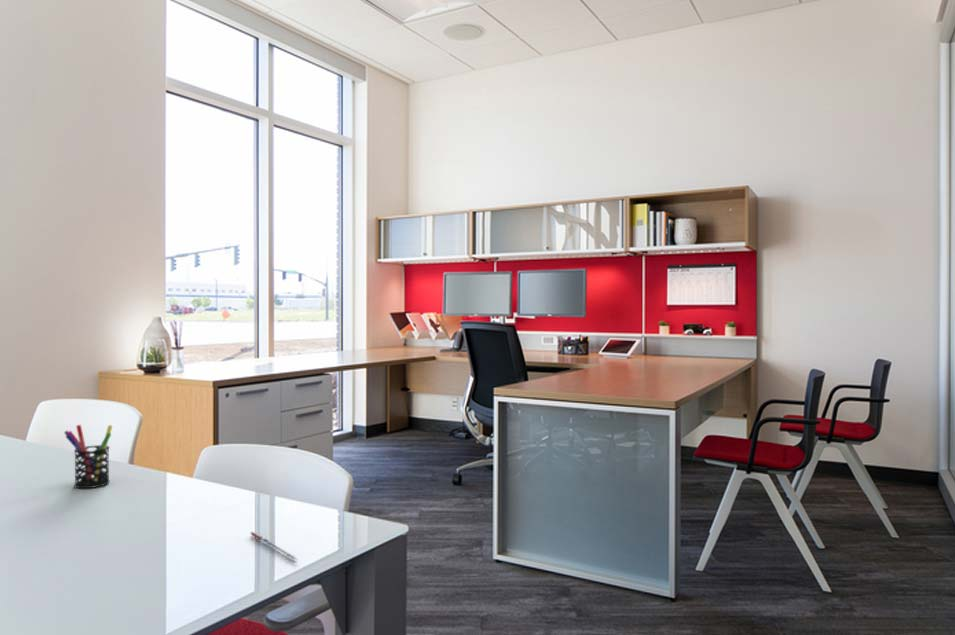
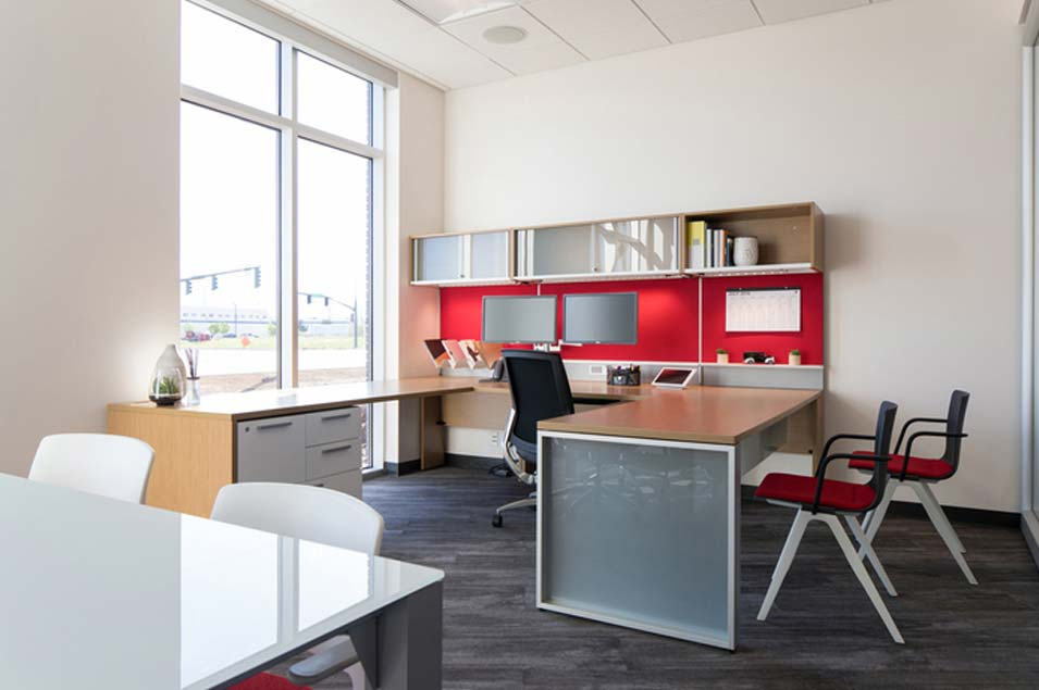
- pen holder (93, 453)
- pen (272, 544)
